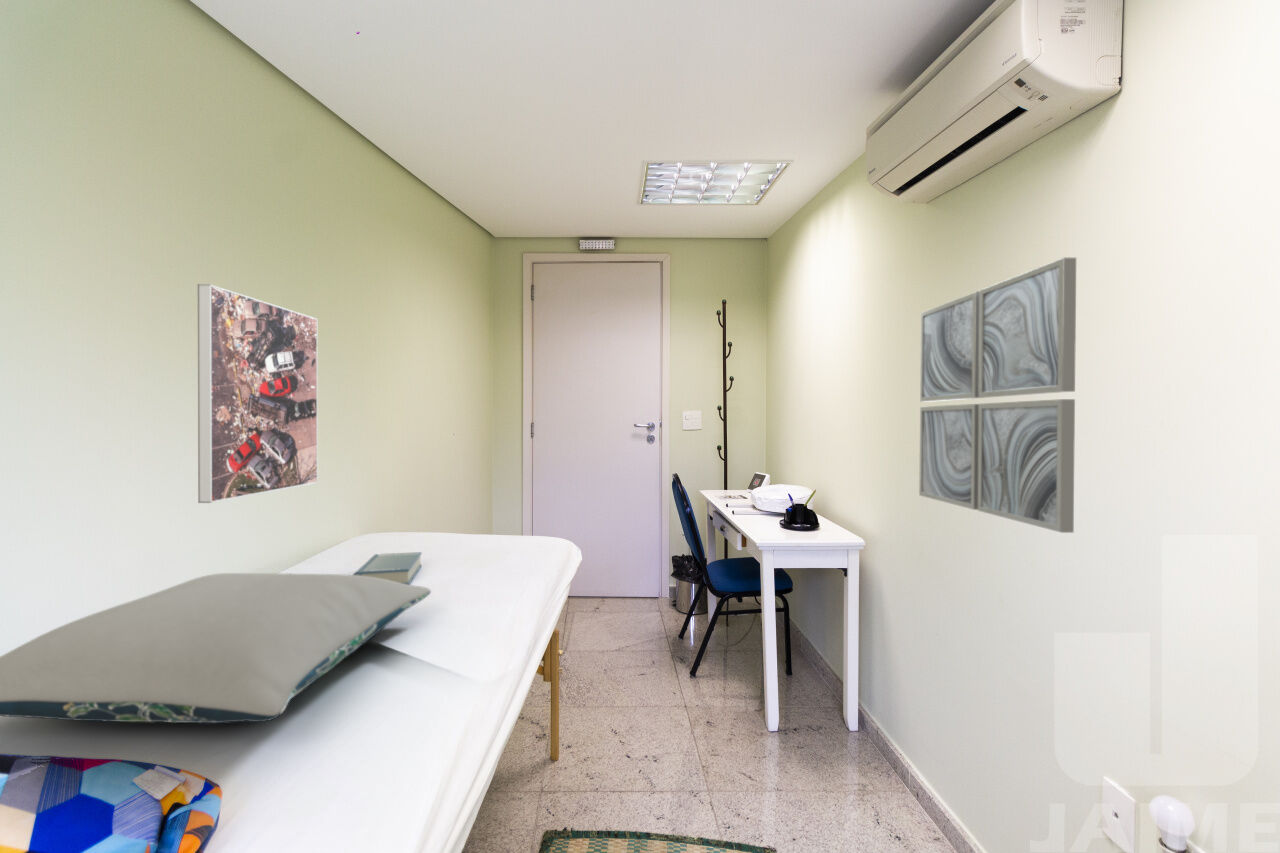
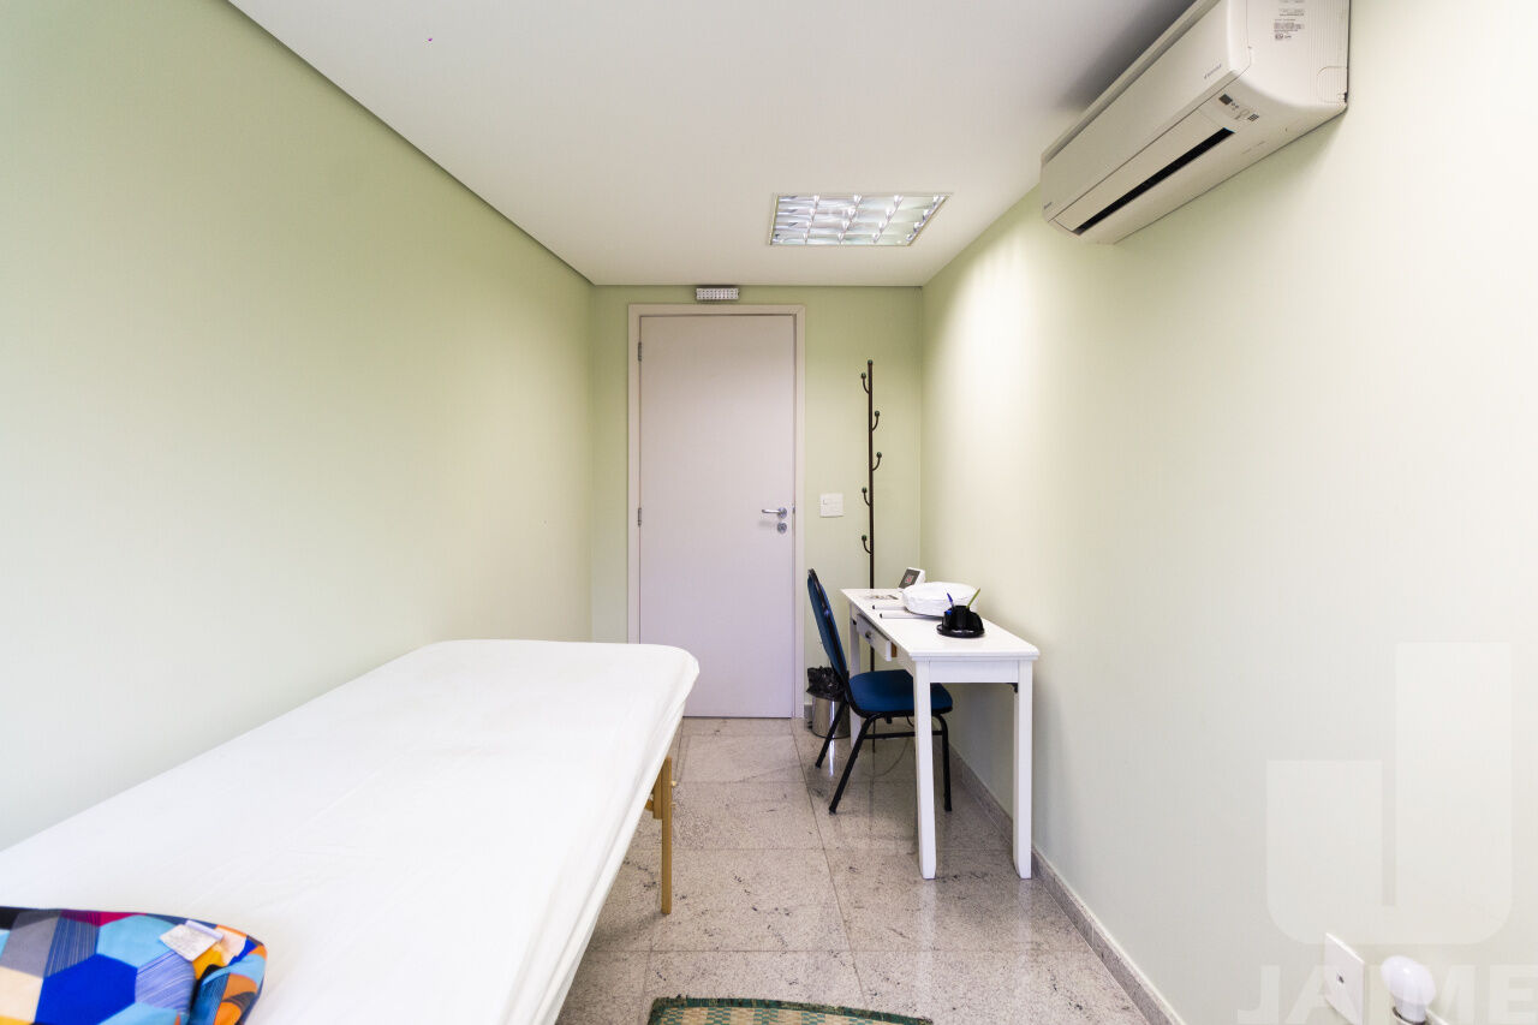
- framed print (266, 397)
- pillow (232, 634)
- wall art (983, 403)
- hardback book (389, 568)
